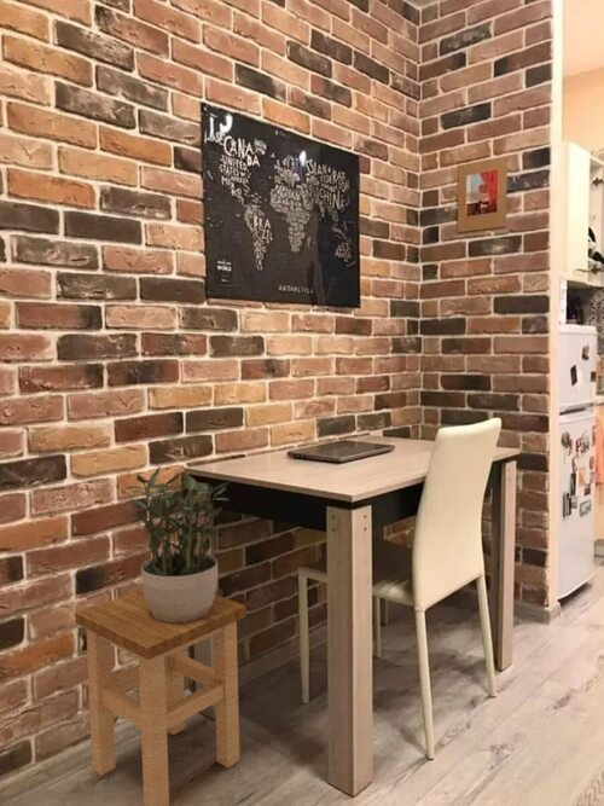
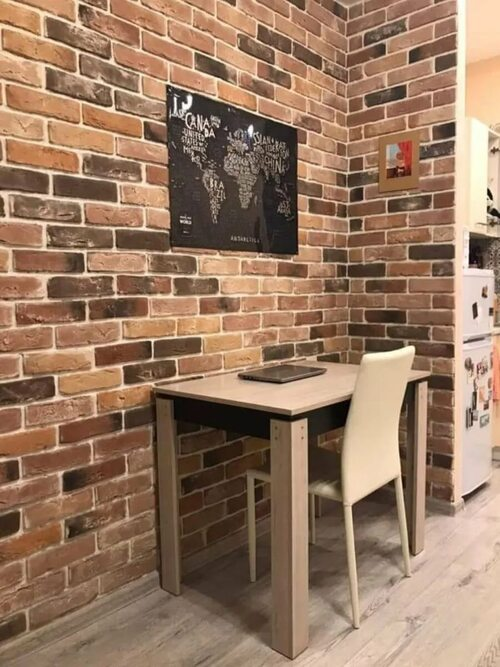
- stool (163, 688)
- potted plant (178, 537)
